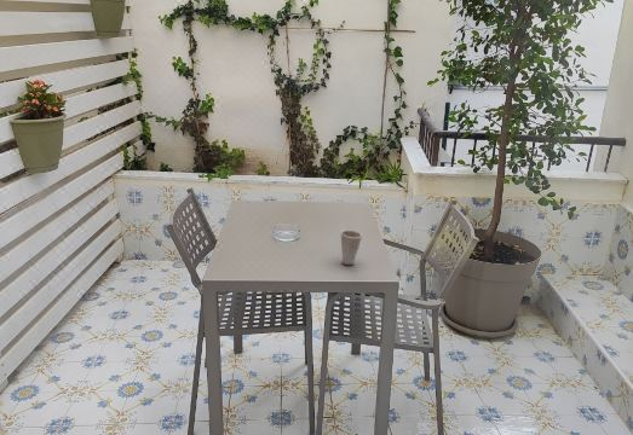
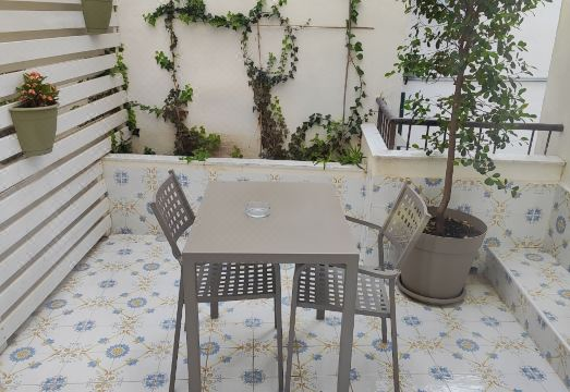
- cup (351, 248)
